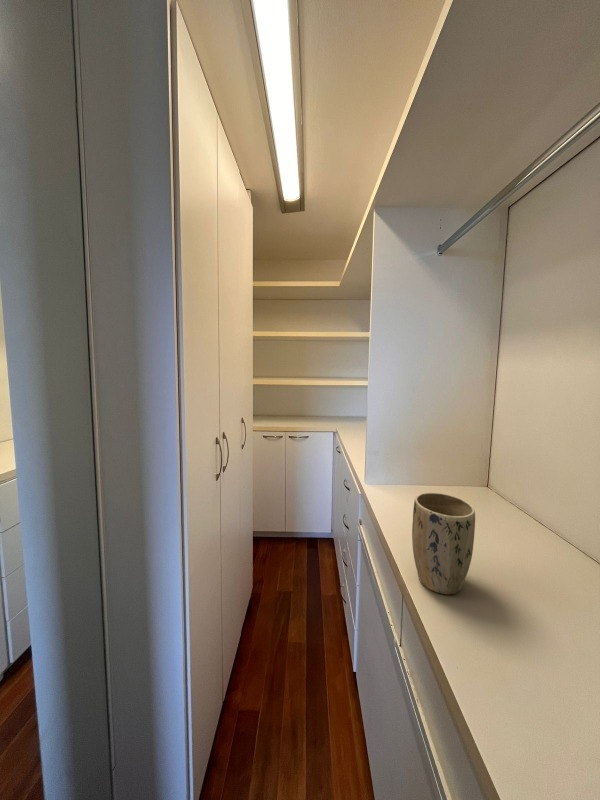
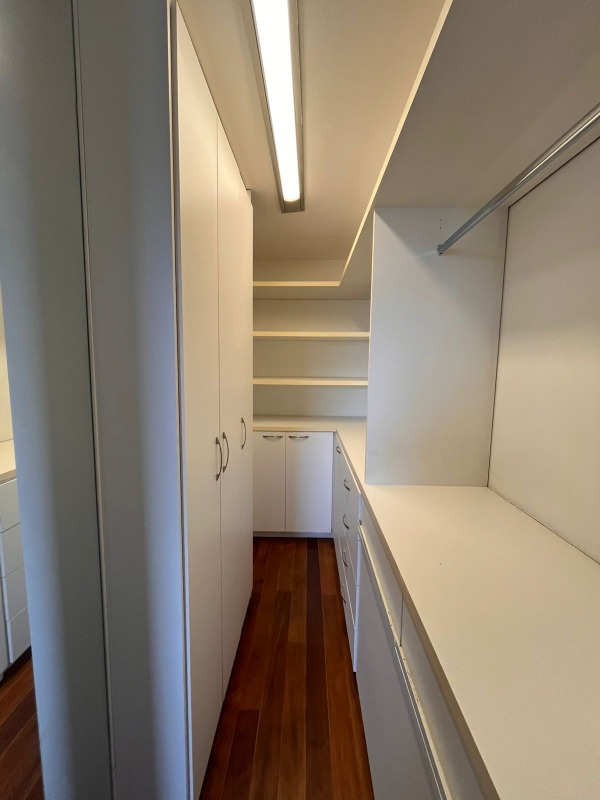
- plant pot (441, 542)
